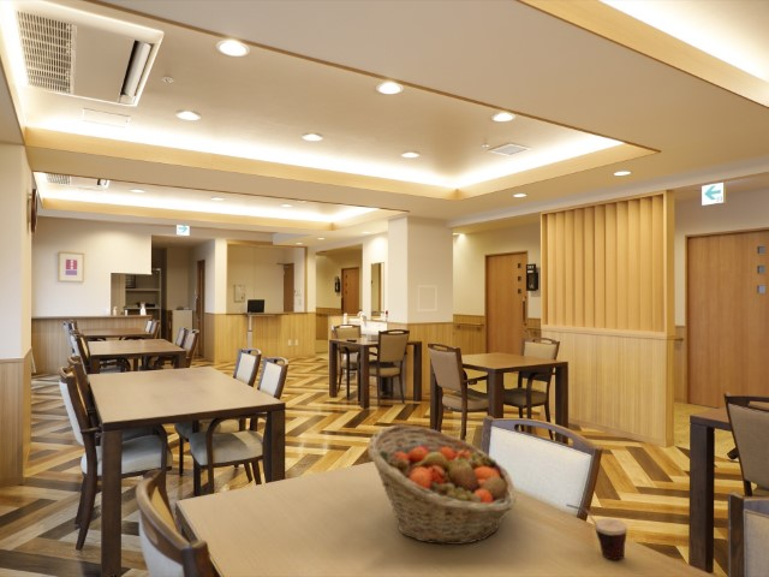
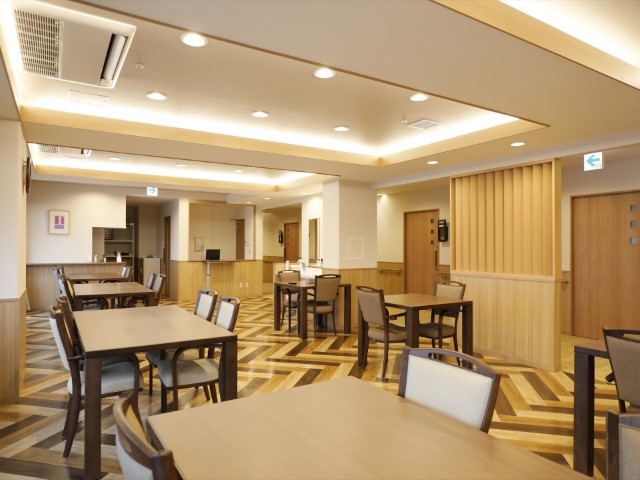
- cup (596, 529)
- fruit basket (441, 476)
